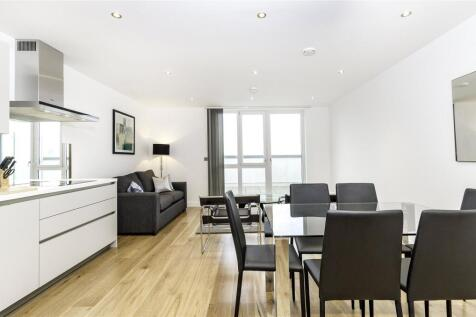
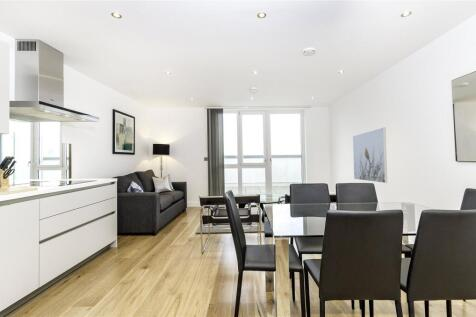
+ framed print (367, 156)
